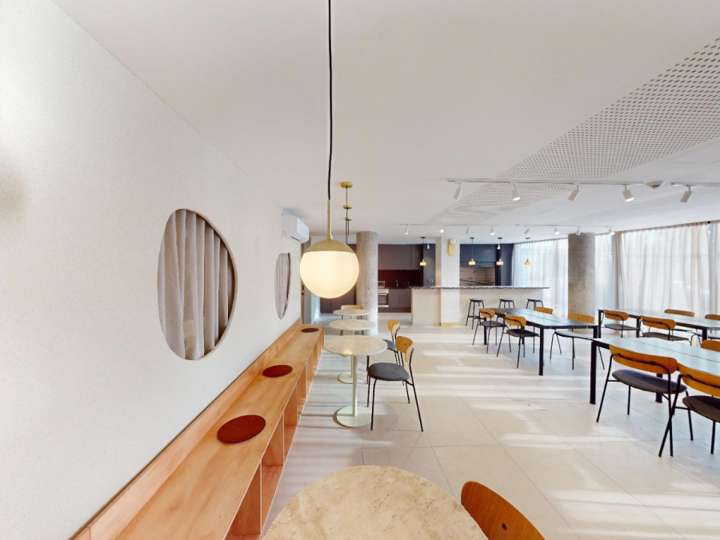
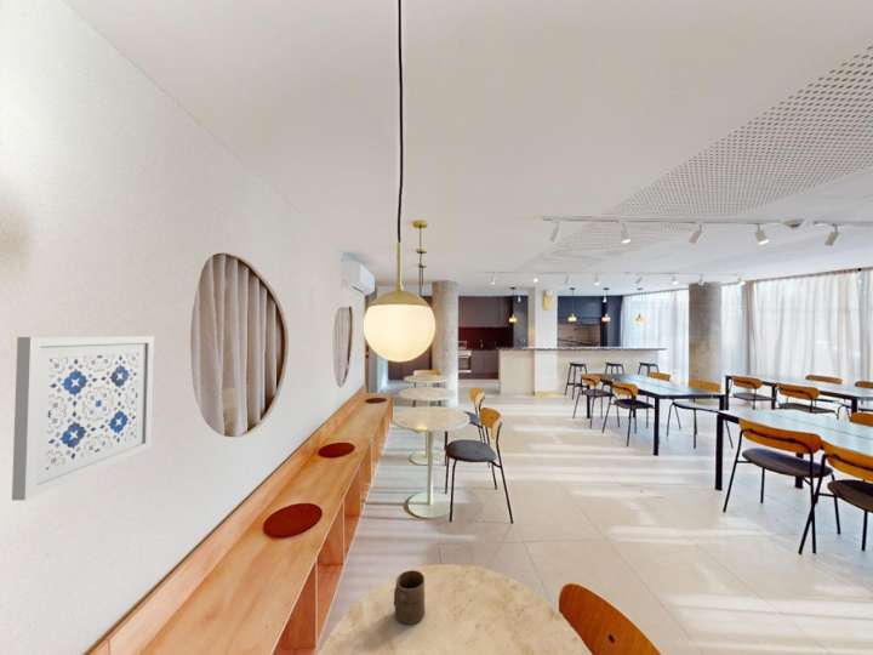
+ wall art (96, 401)
+ cup (409, 596)
